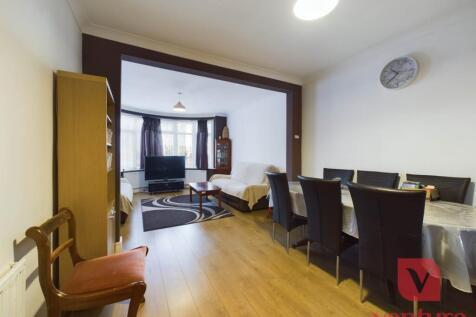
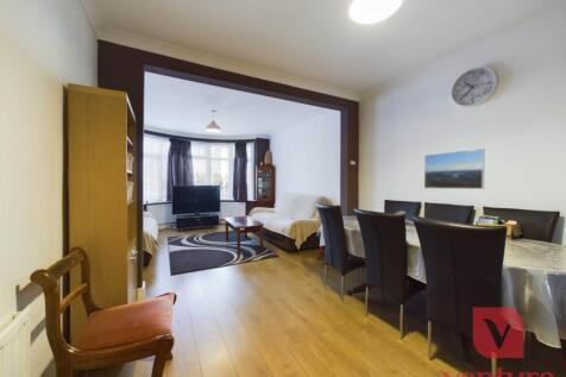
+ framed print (451, 170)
